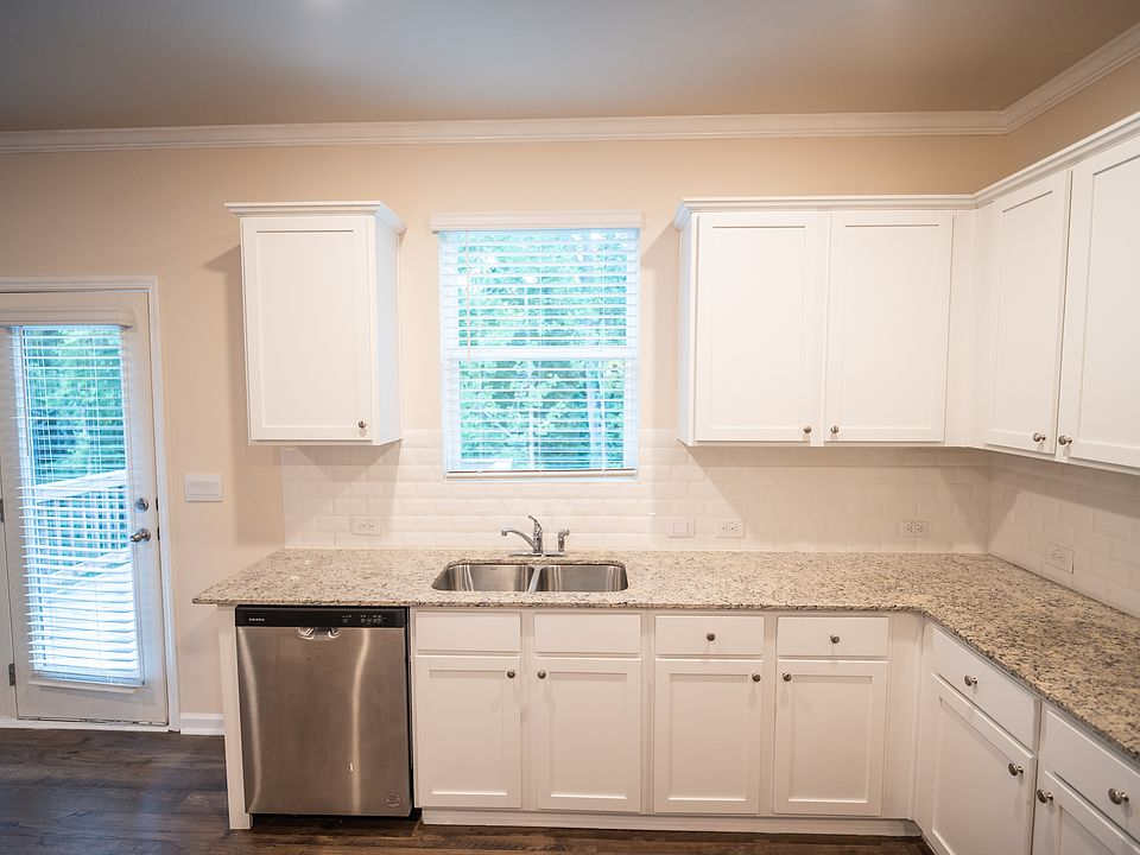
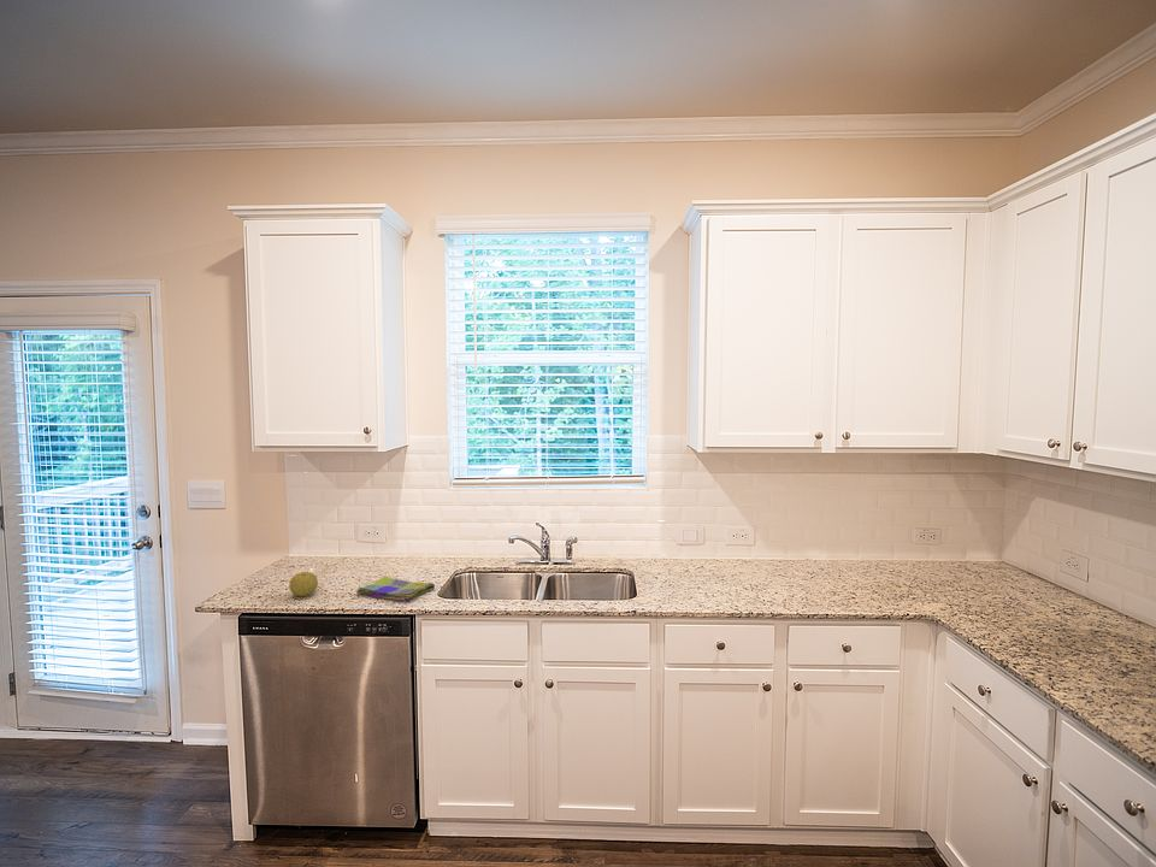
+ dish towel (396, 588)
+ fruit (303, 584)
